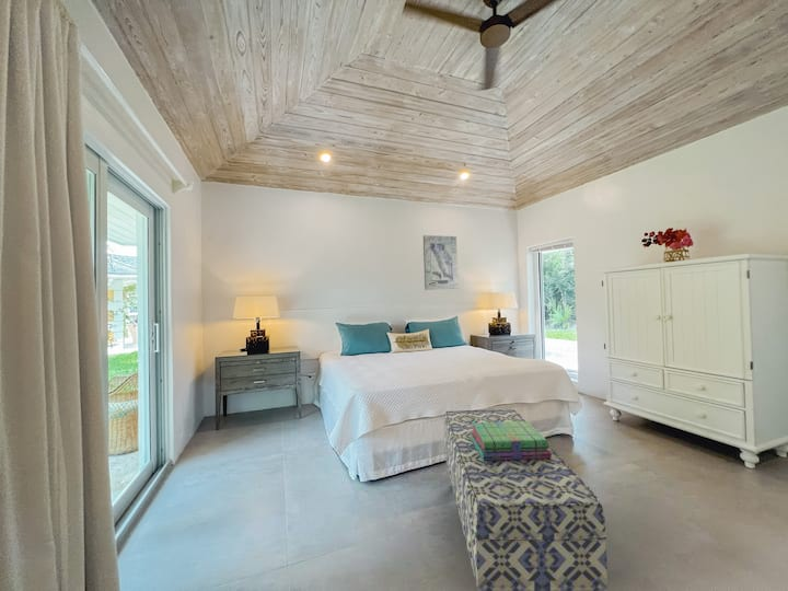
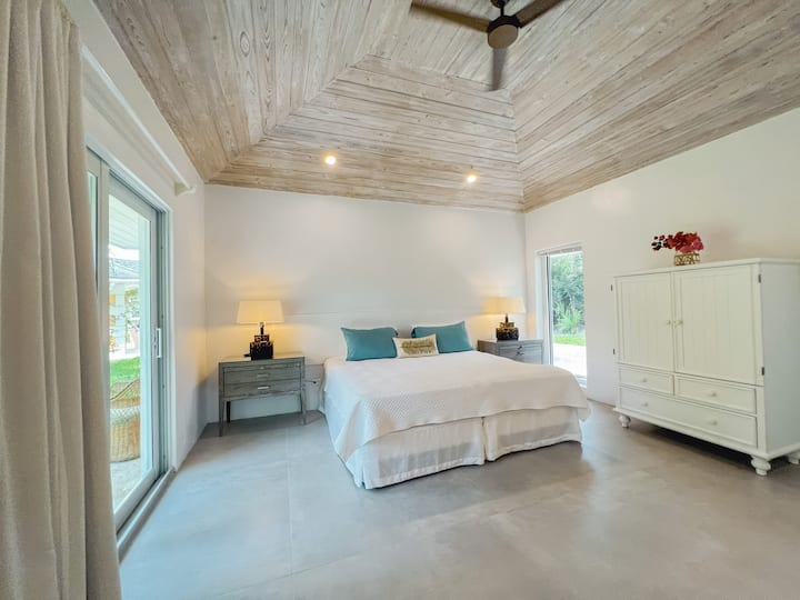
- bench (502, 488)
- wall art (440, 263)
- stack of books (507, 439)
